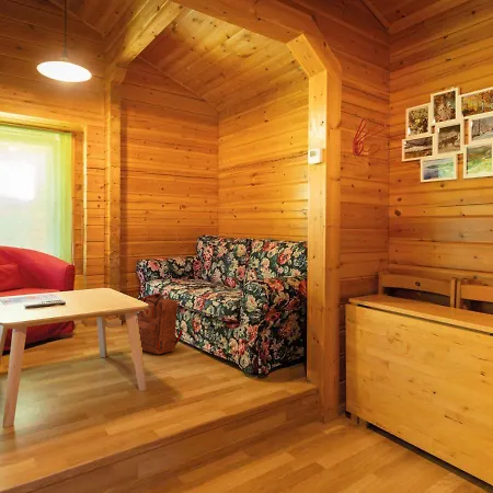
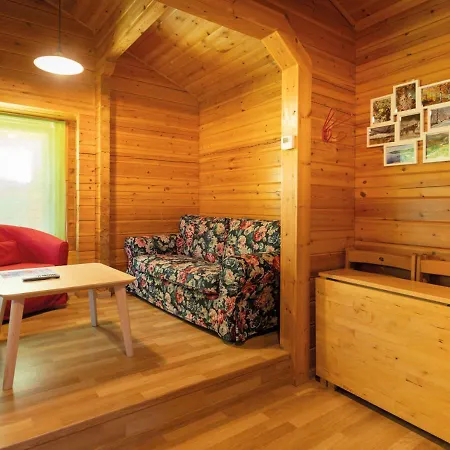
- backpack (157, 320)
